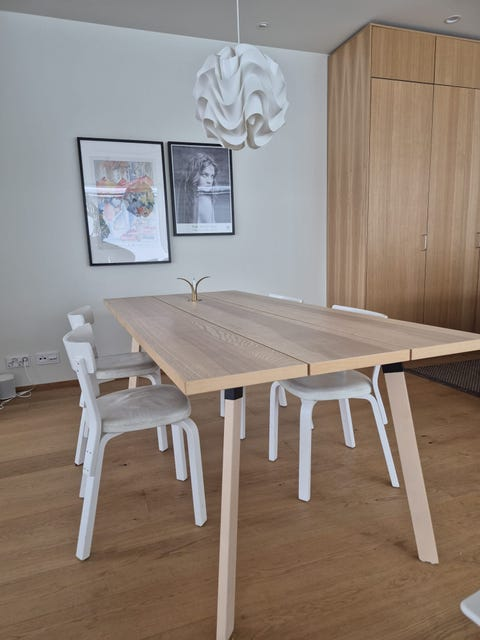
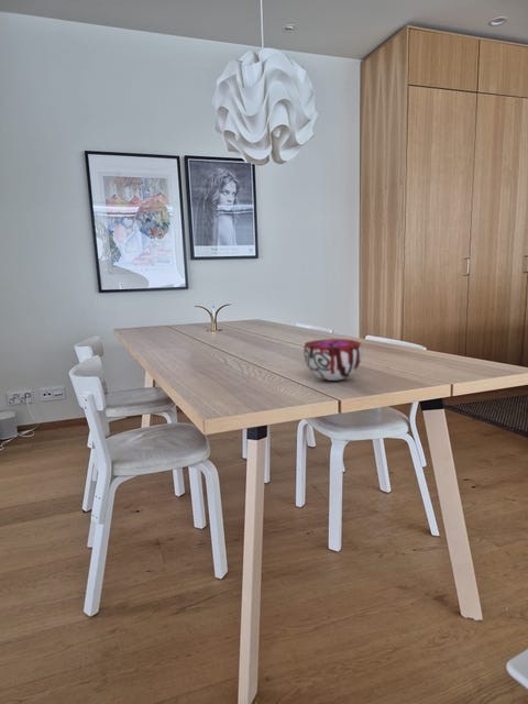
+ decorative bowl (332, 361)
